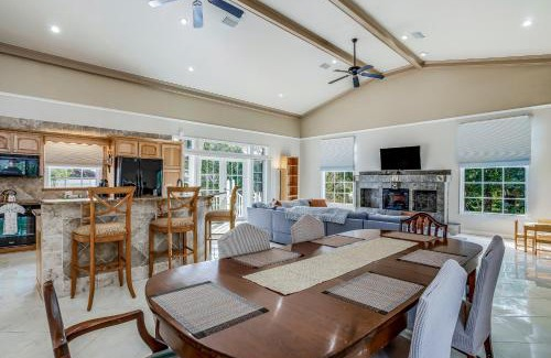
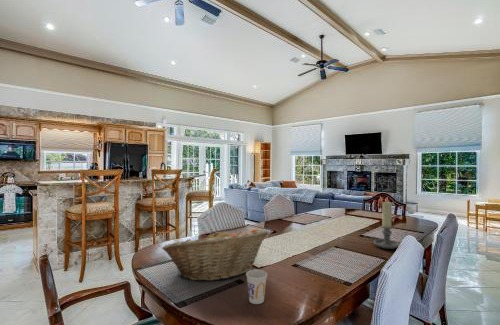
+ fruit basket (217, 248)
+ cup (256, 286)
+ candle holder (384, 223)
